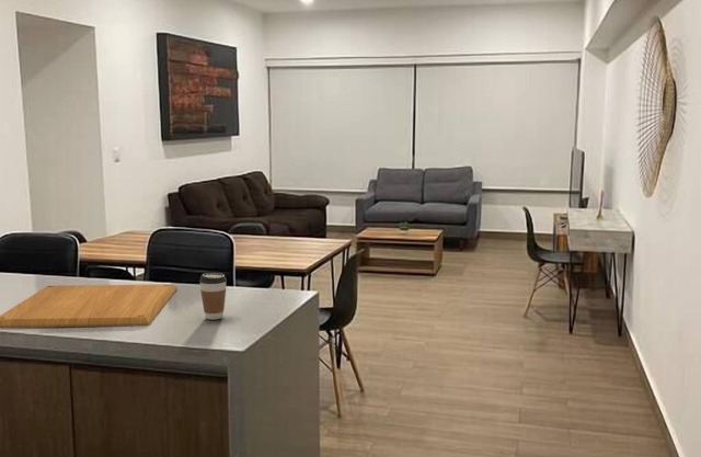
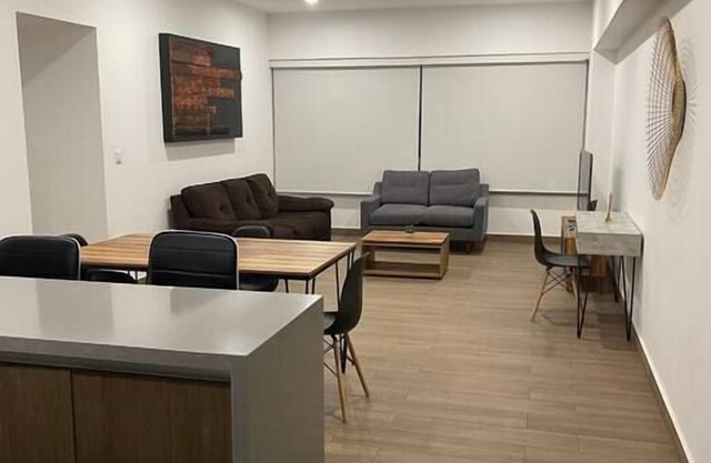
- coffee cup (212, 296)
- chopping board (92, 302)
